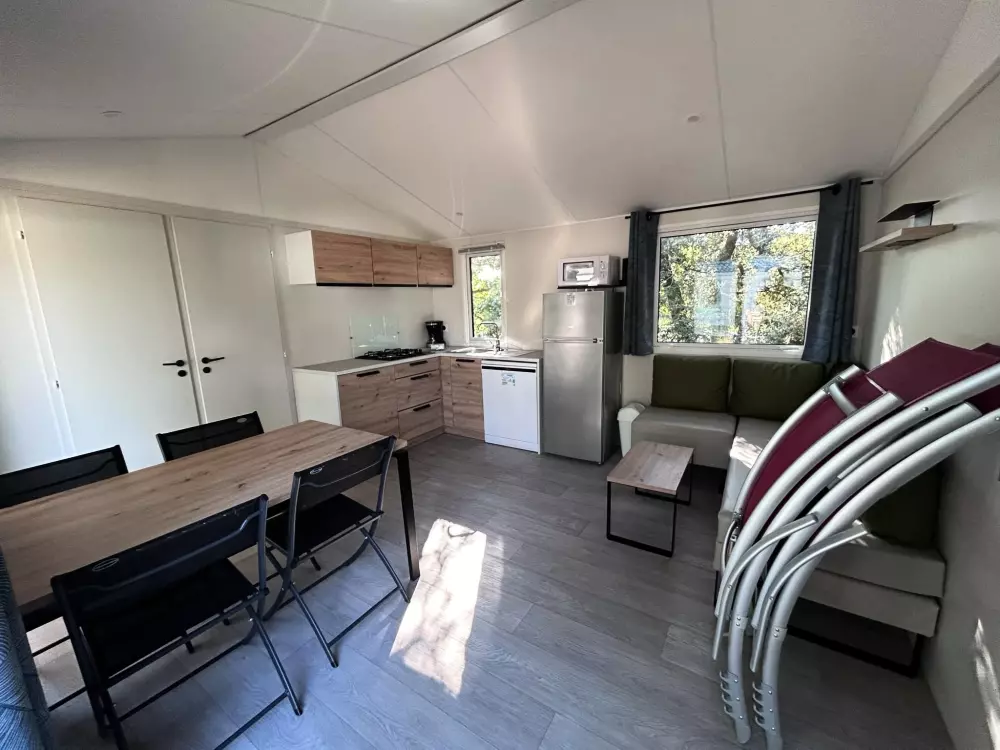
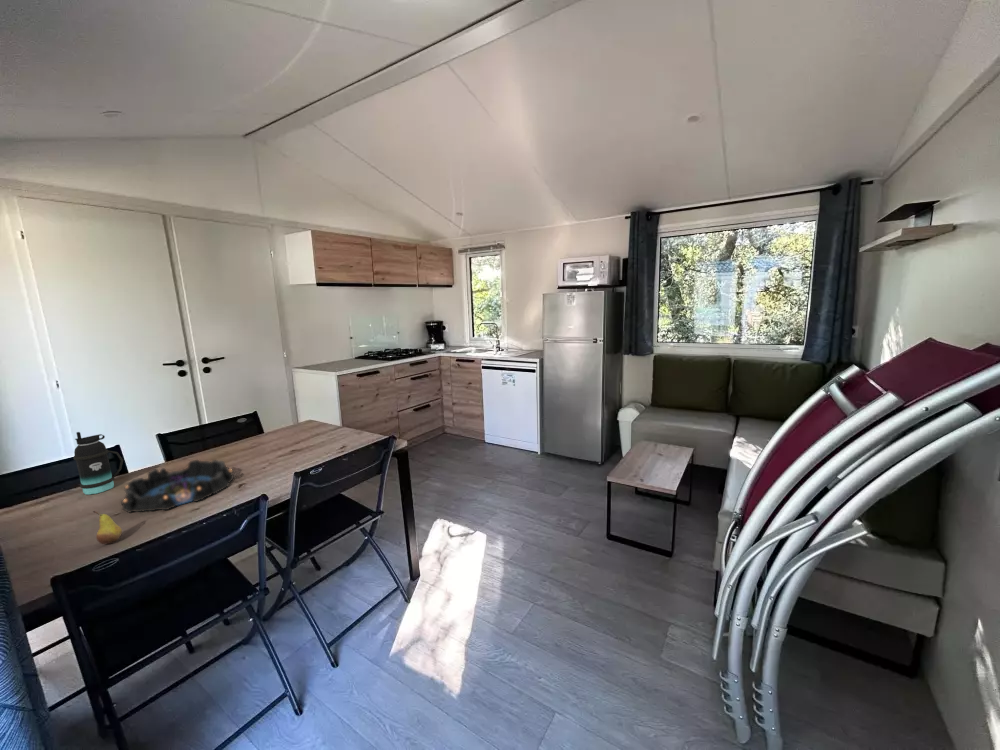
+ fruit (107, 524)
+ bottle (99, 458)
+ decorative bowl (180, 481)
